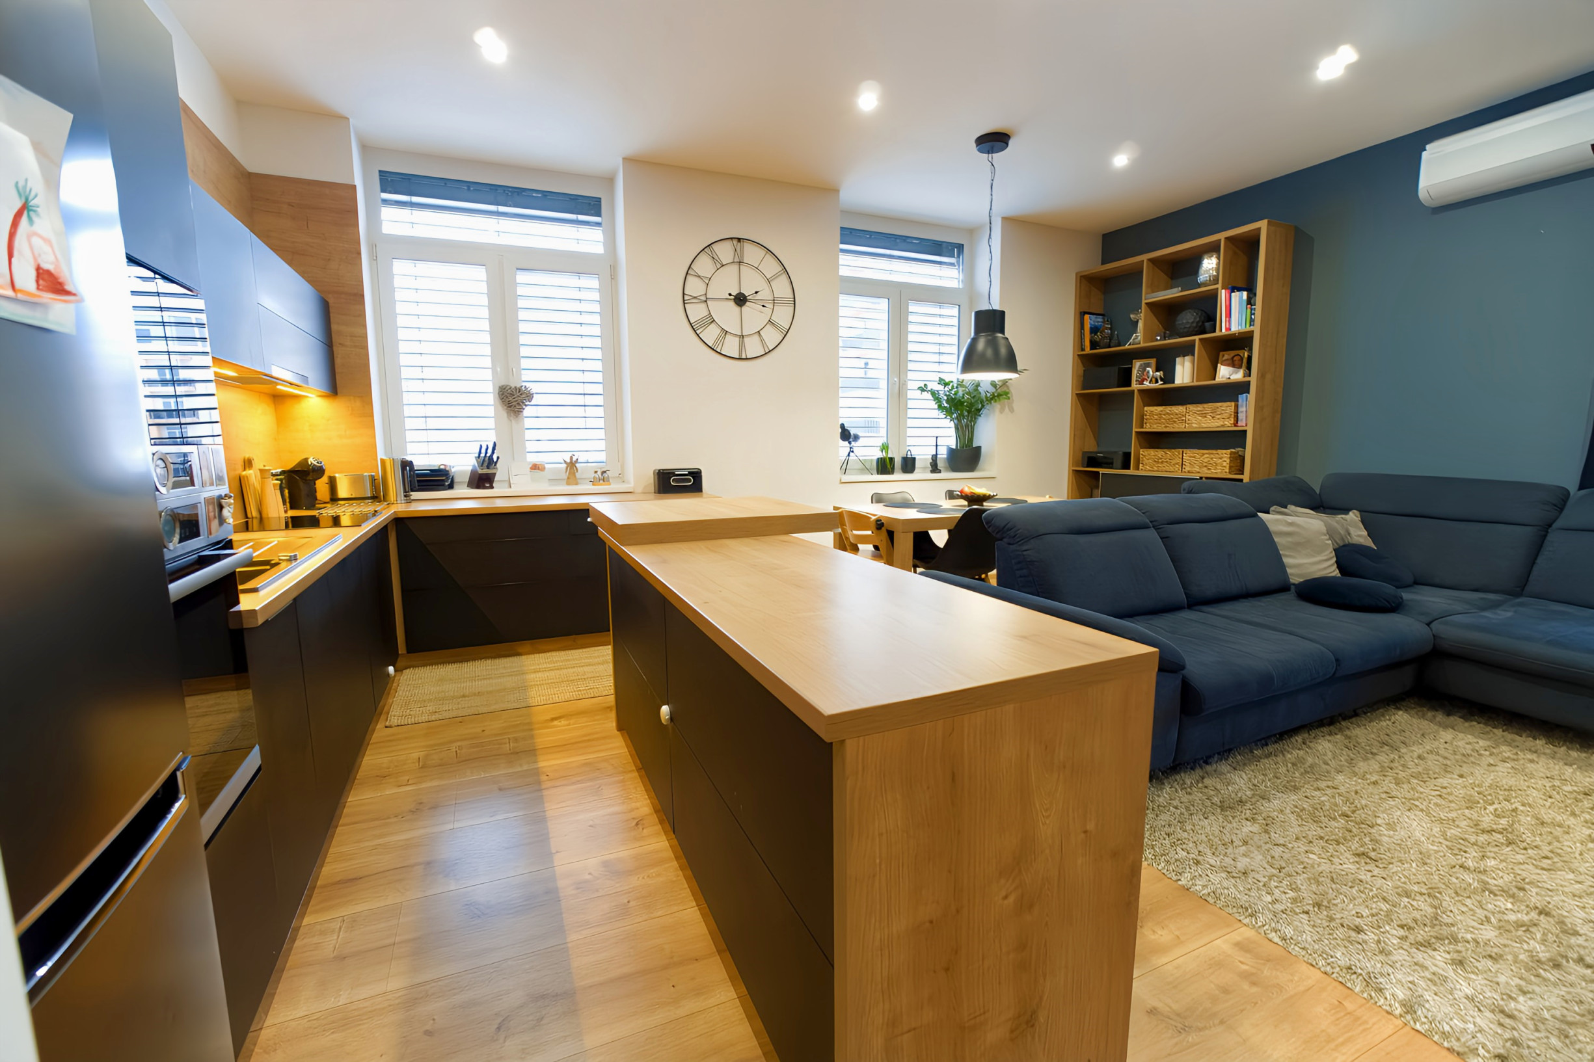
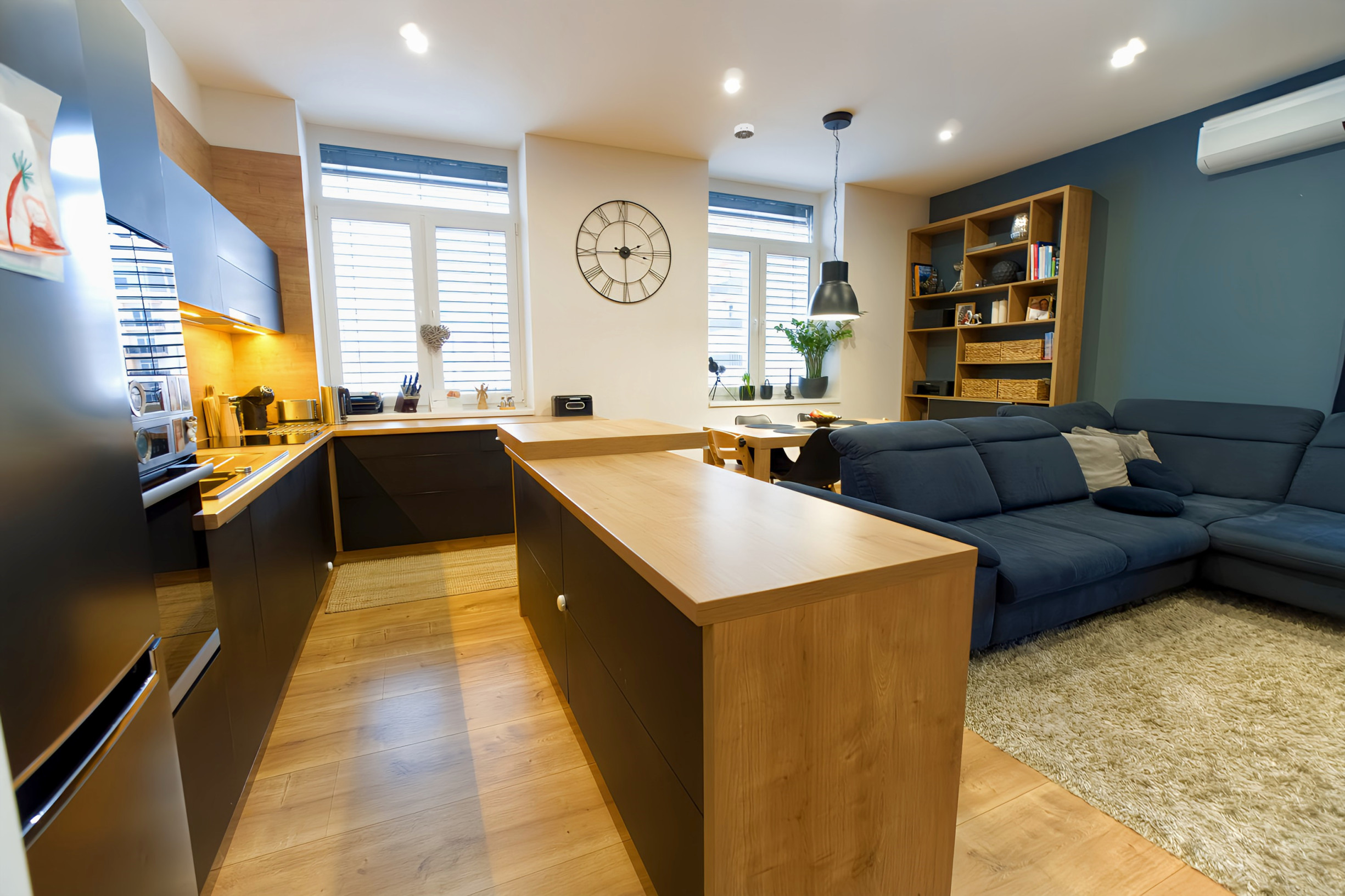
+ smoke detector (744, 131)
